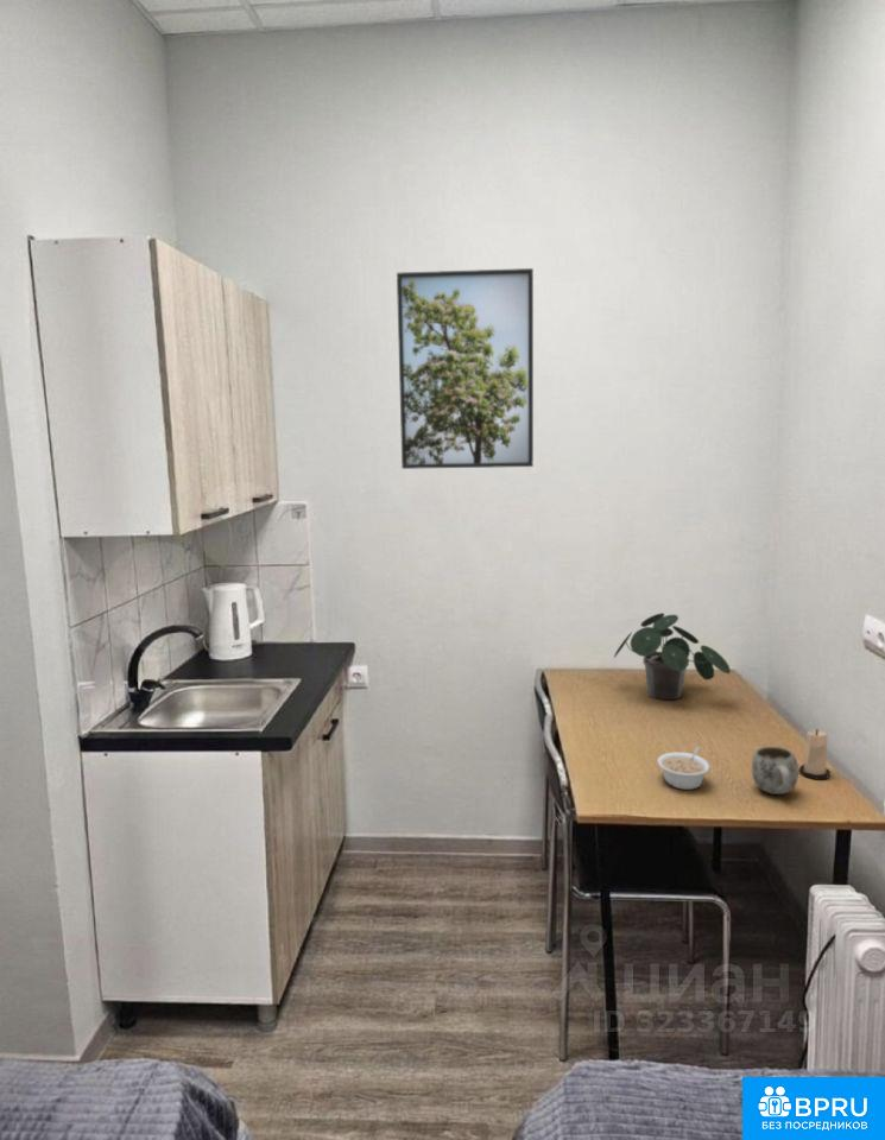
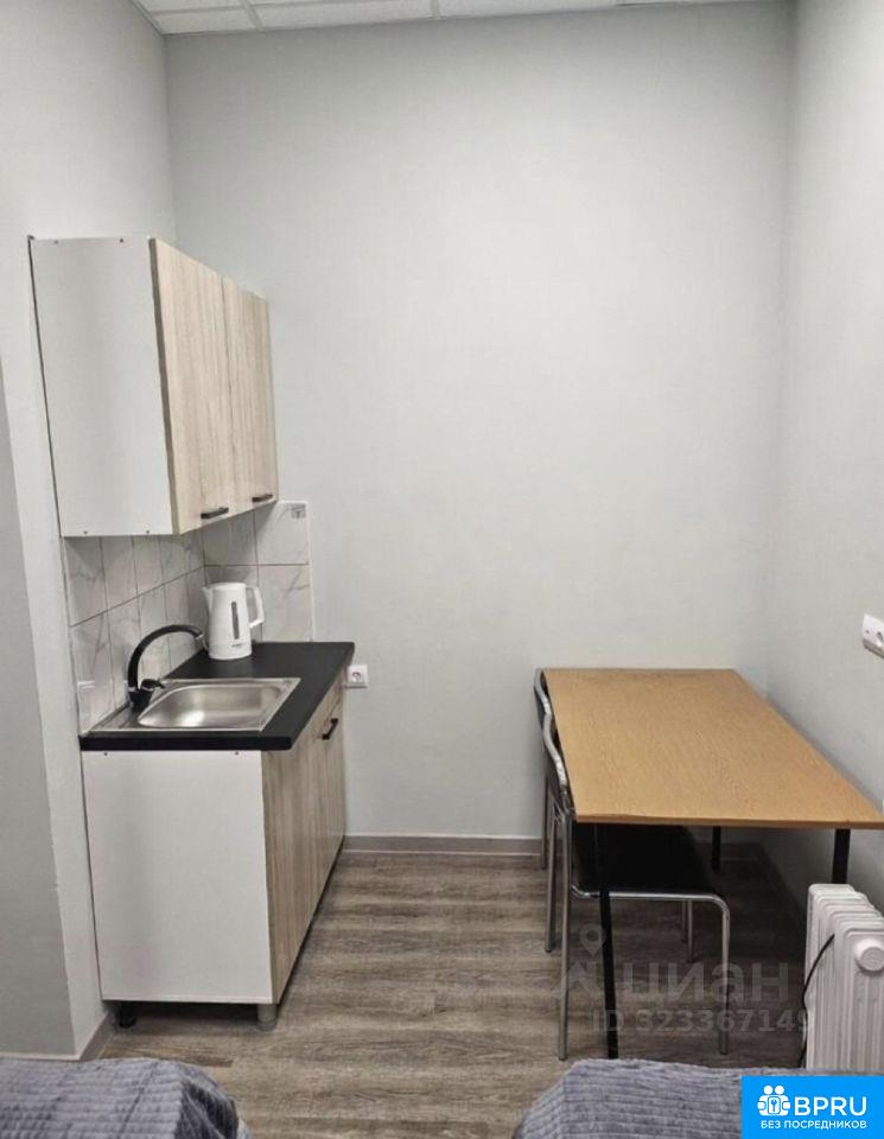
- potted plant (669, 654)
- mug (777, 774)
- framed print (466, 370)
- candle (815, 750)
- legume (682, 770)
